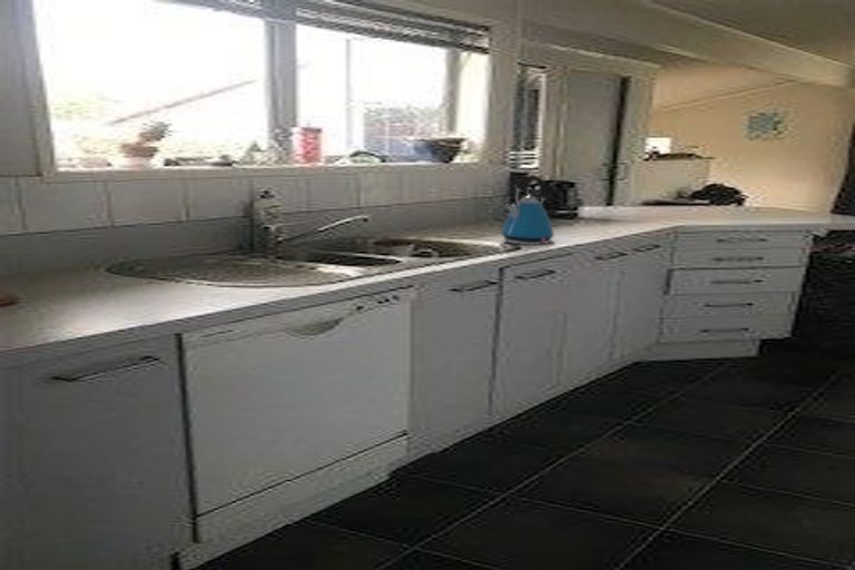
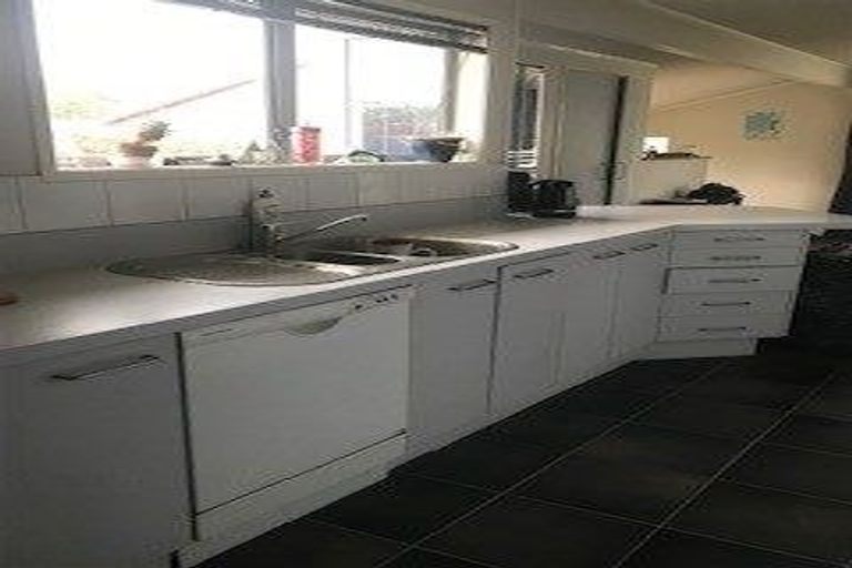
- kettle (530, 207)
